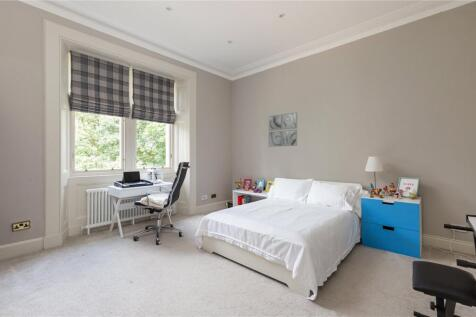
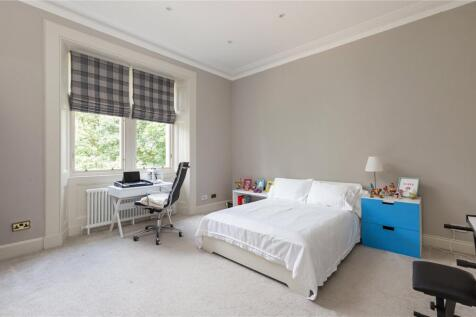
- wall art (282, 129)
